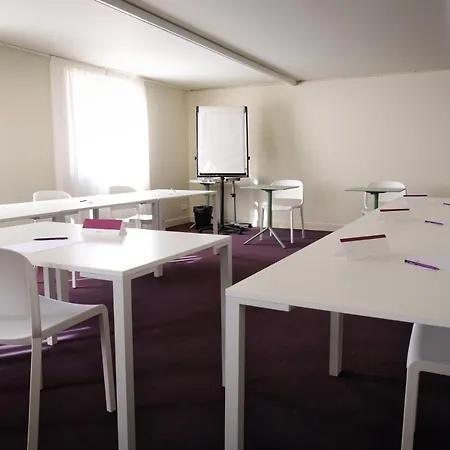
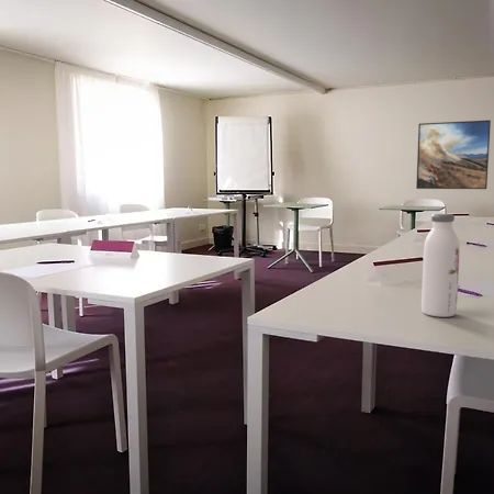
+ water bottle (440, 263)
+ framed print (451, 155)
